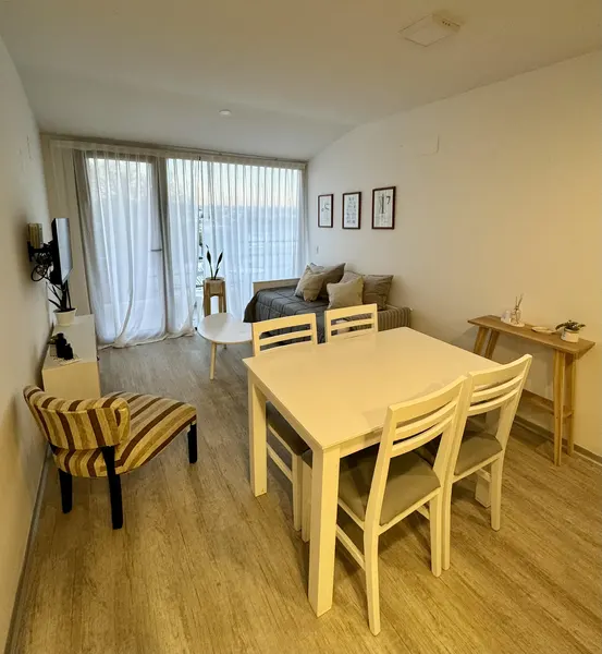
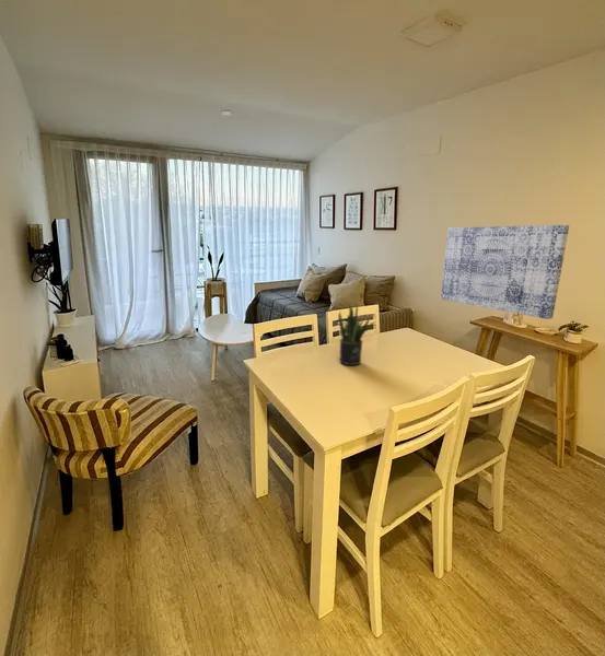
+ potted plant (353, 335)
+ wall art (495, 268)
